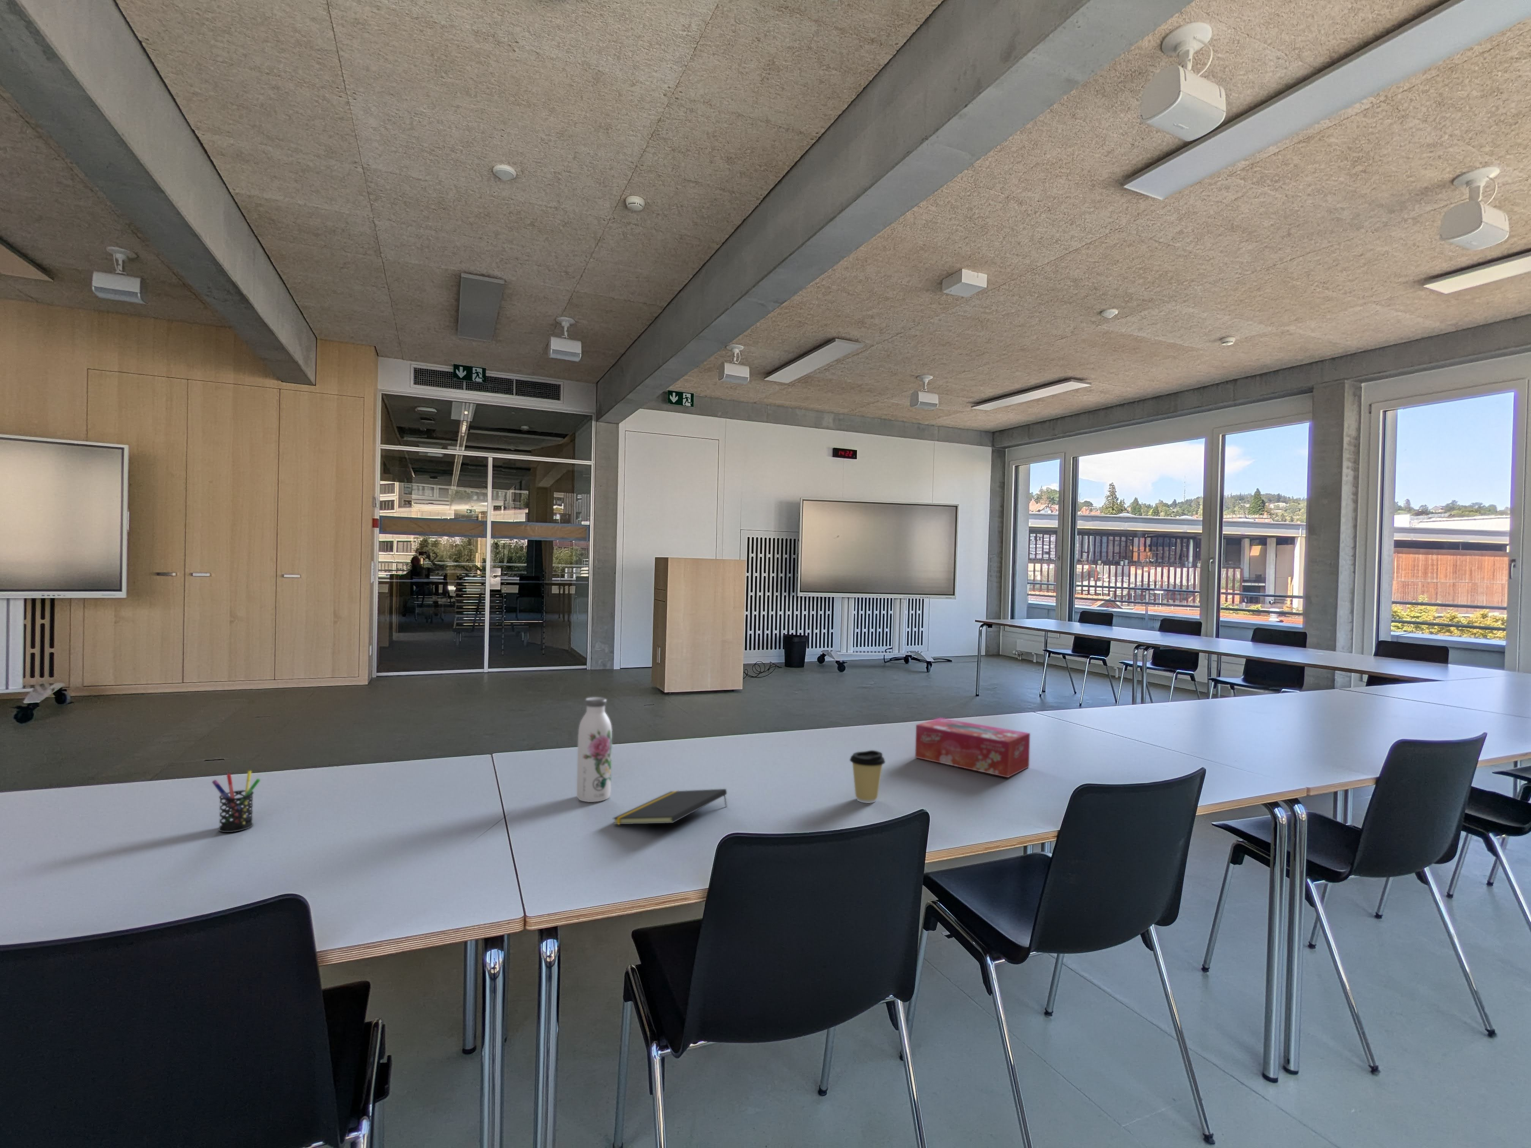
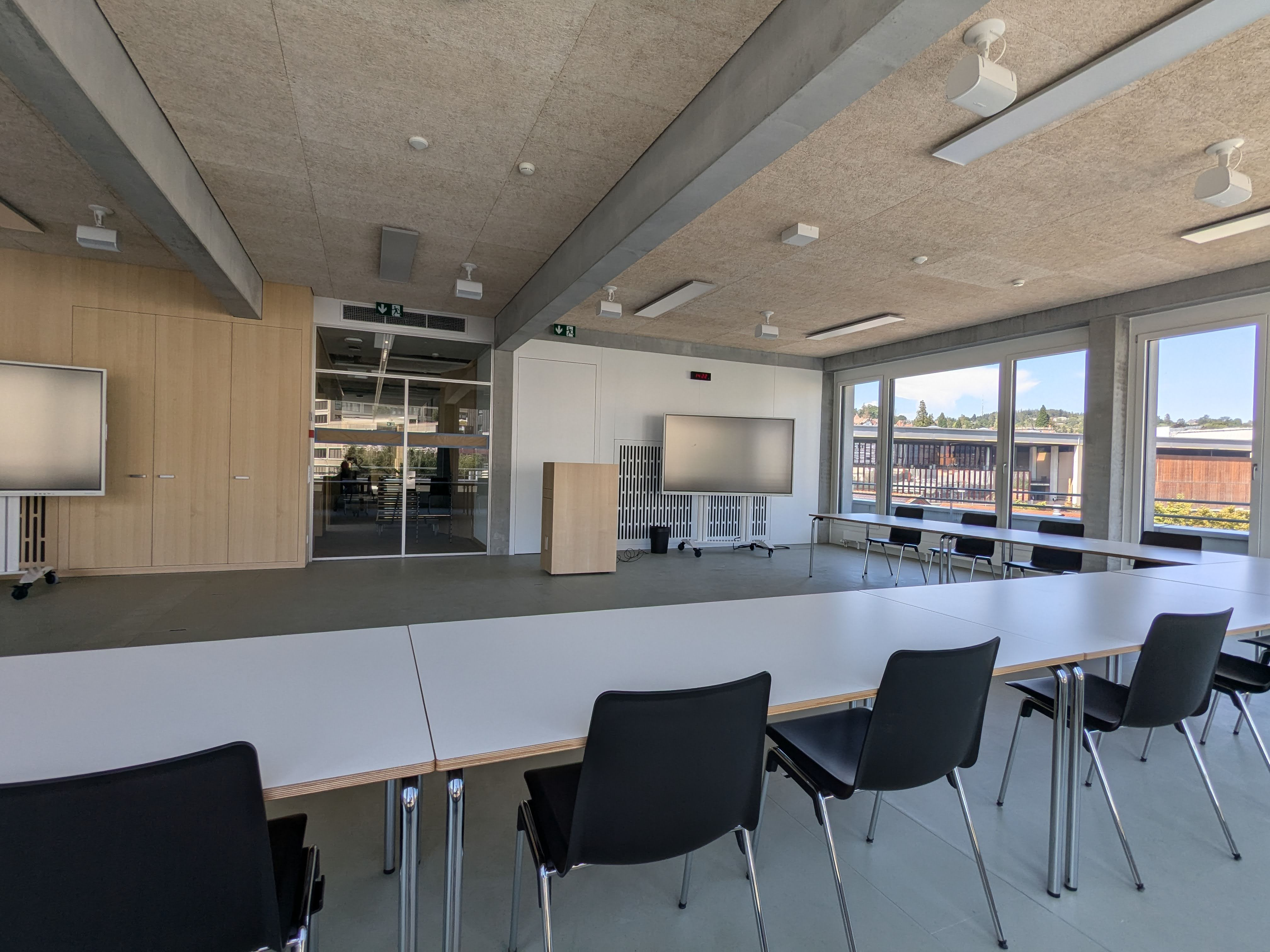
- coffee cup (867, 777)
- pen holder (239, 800)
- water bottle (594, 748)
- tissue box (972, 745)
- notepad (671, 806)
